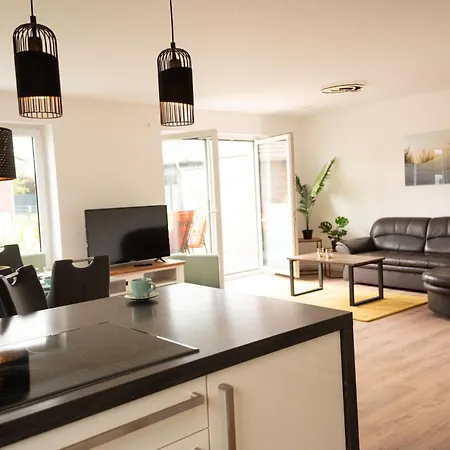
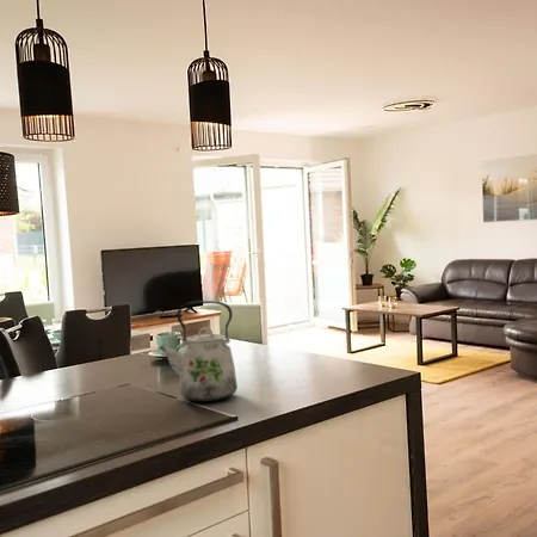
+ kettle (196, 350)
